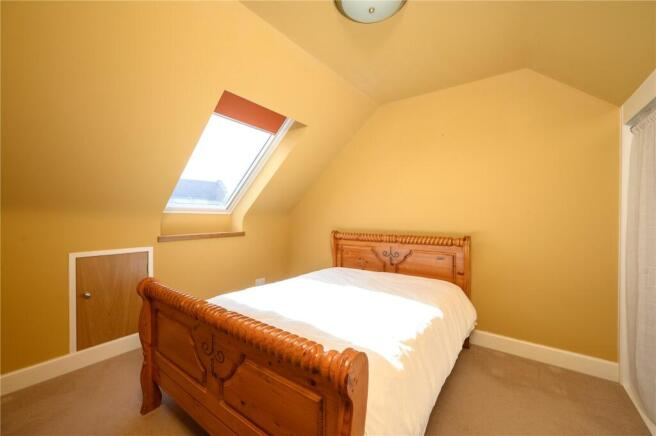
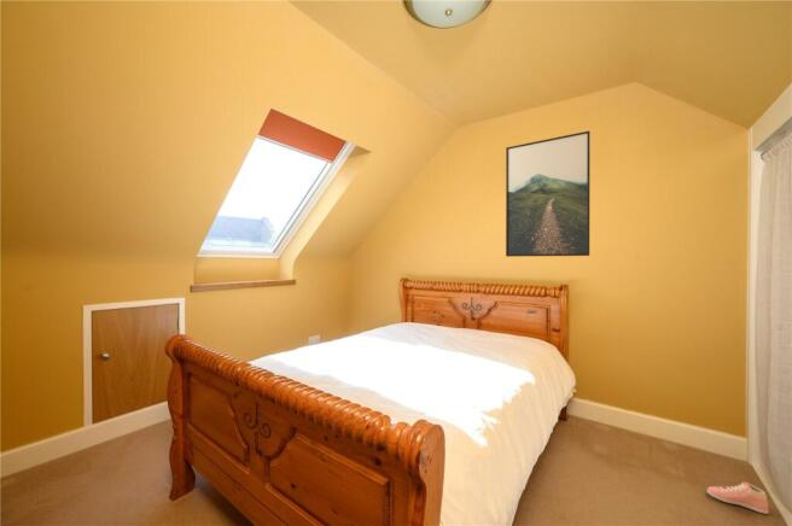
+ sneaker (736, 491)
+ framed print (544, 198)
